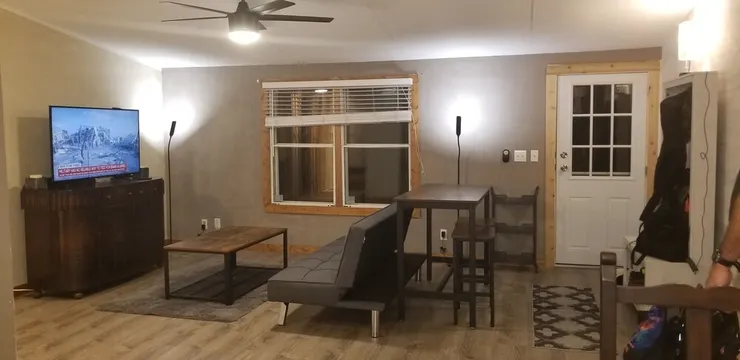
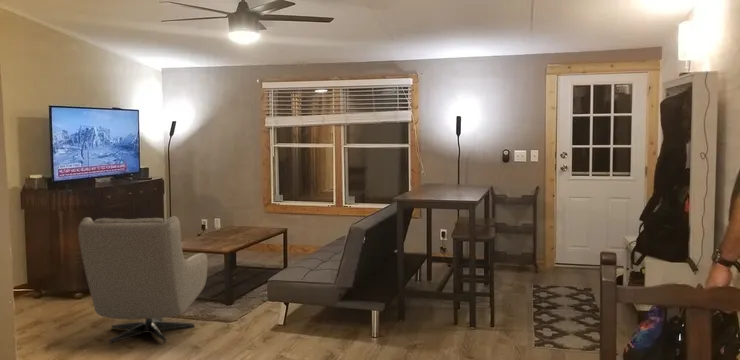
+ armchair (143, 275)
